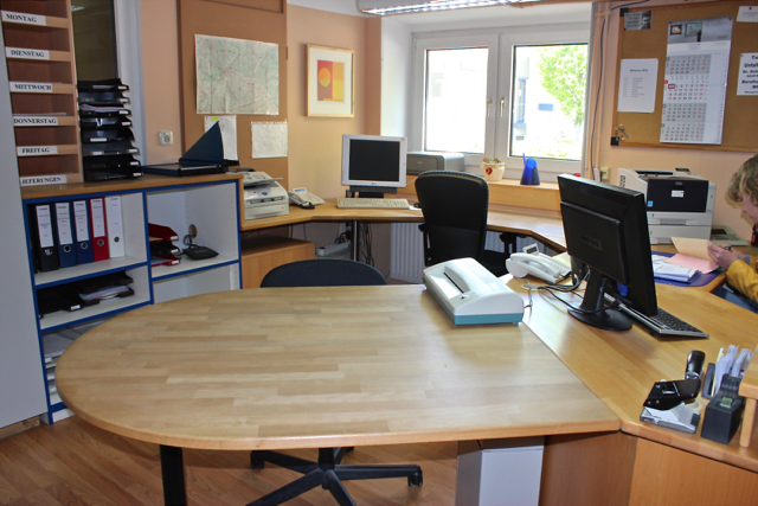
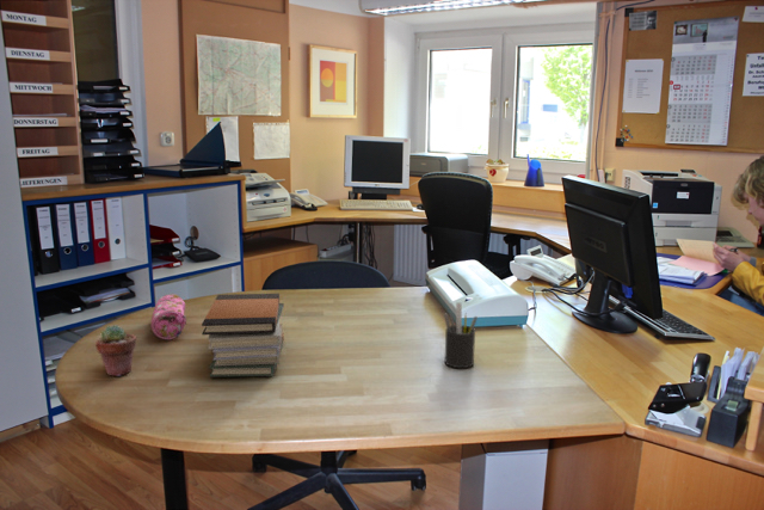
+ book stack (246, 332)
+ pencil case (168, 315)
+ potted succulent (116, 348)
+ pen holder (460, 334)
